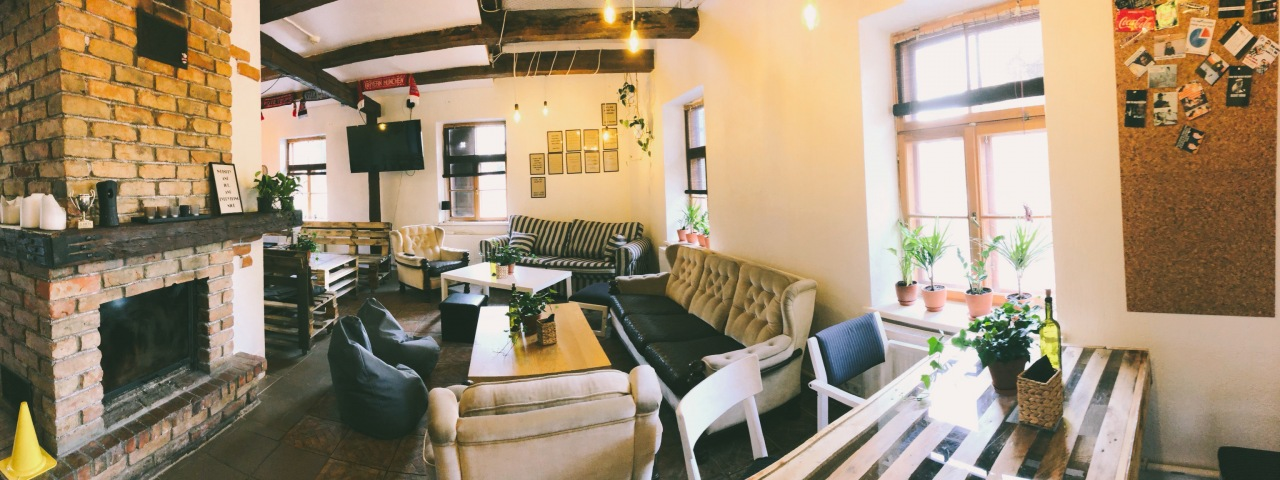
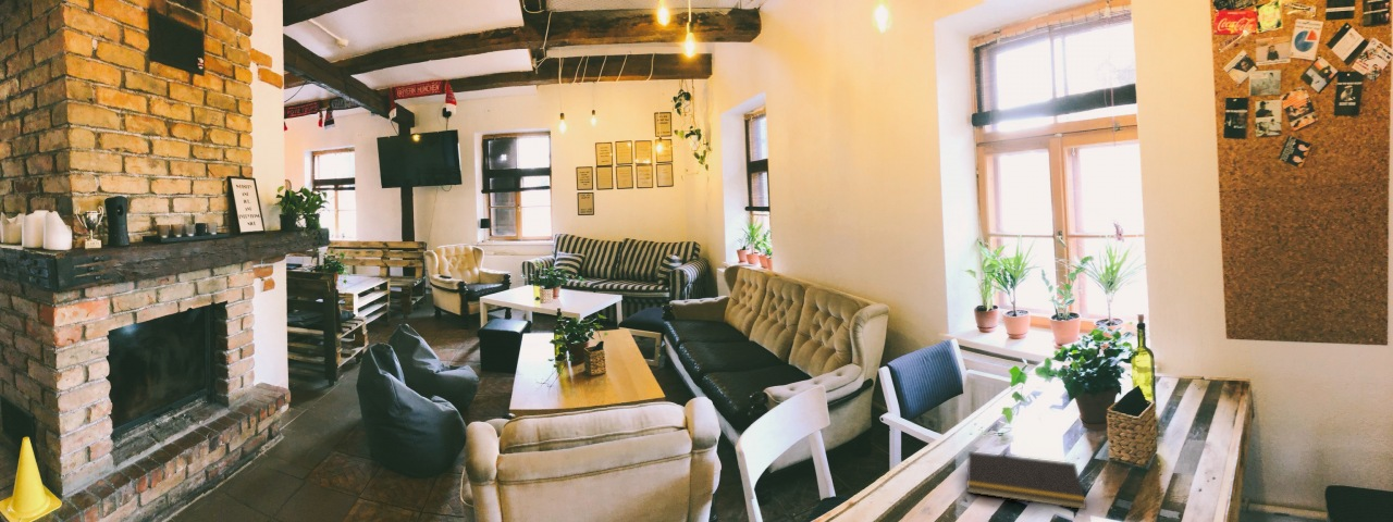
+ notepad (1022, 477)
